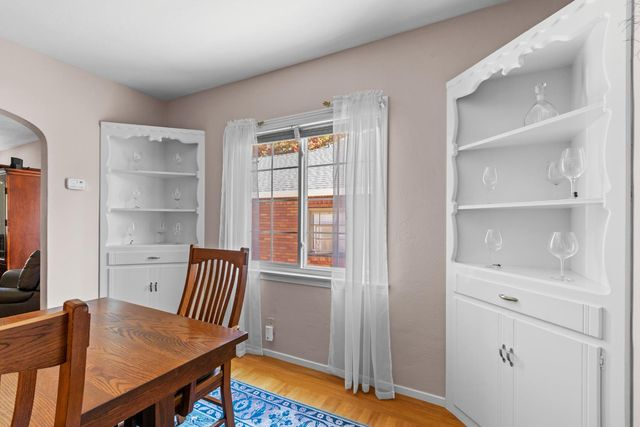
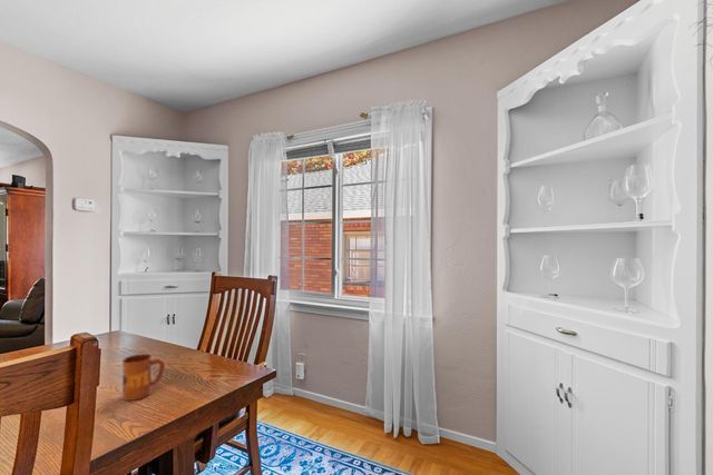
+ mug (144, 375)
